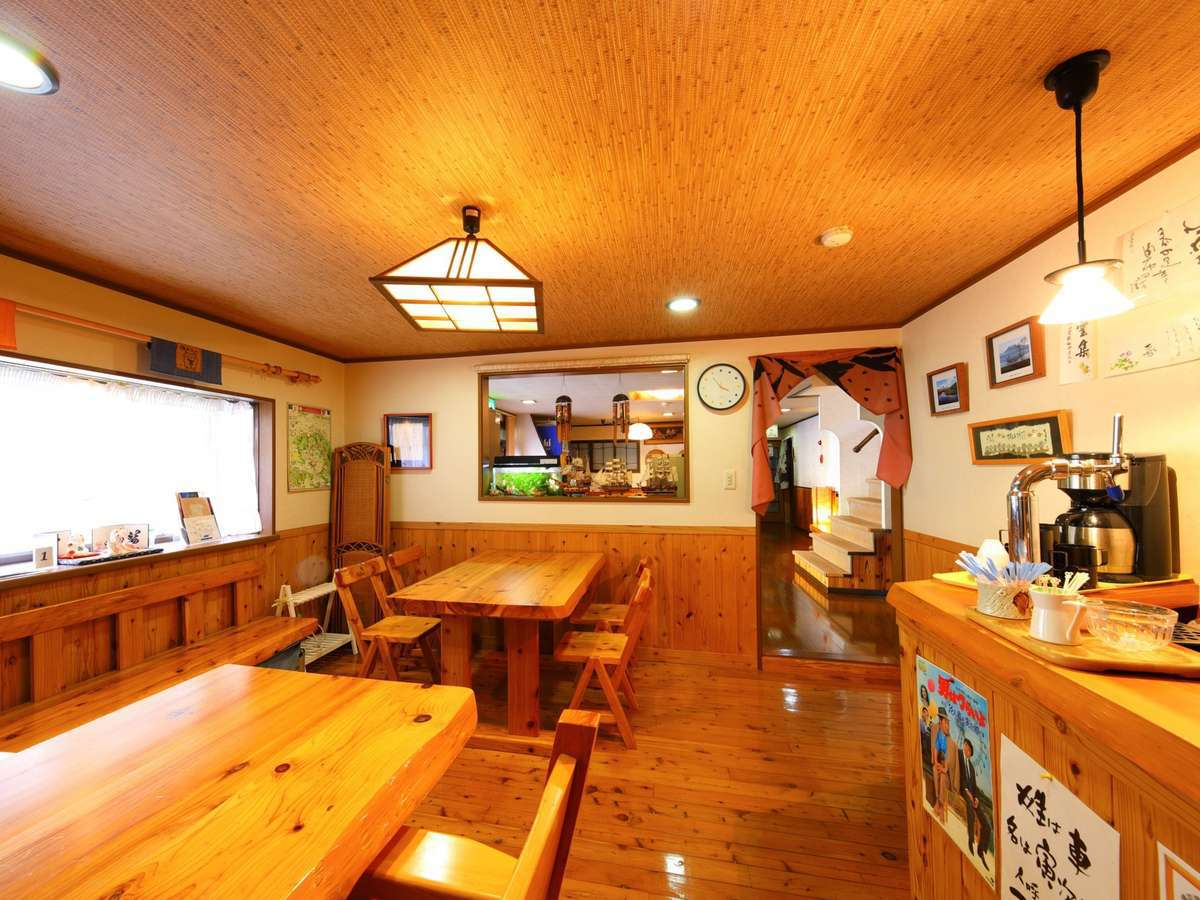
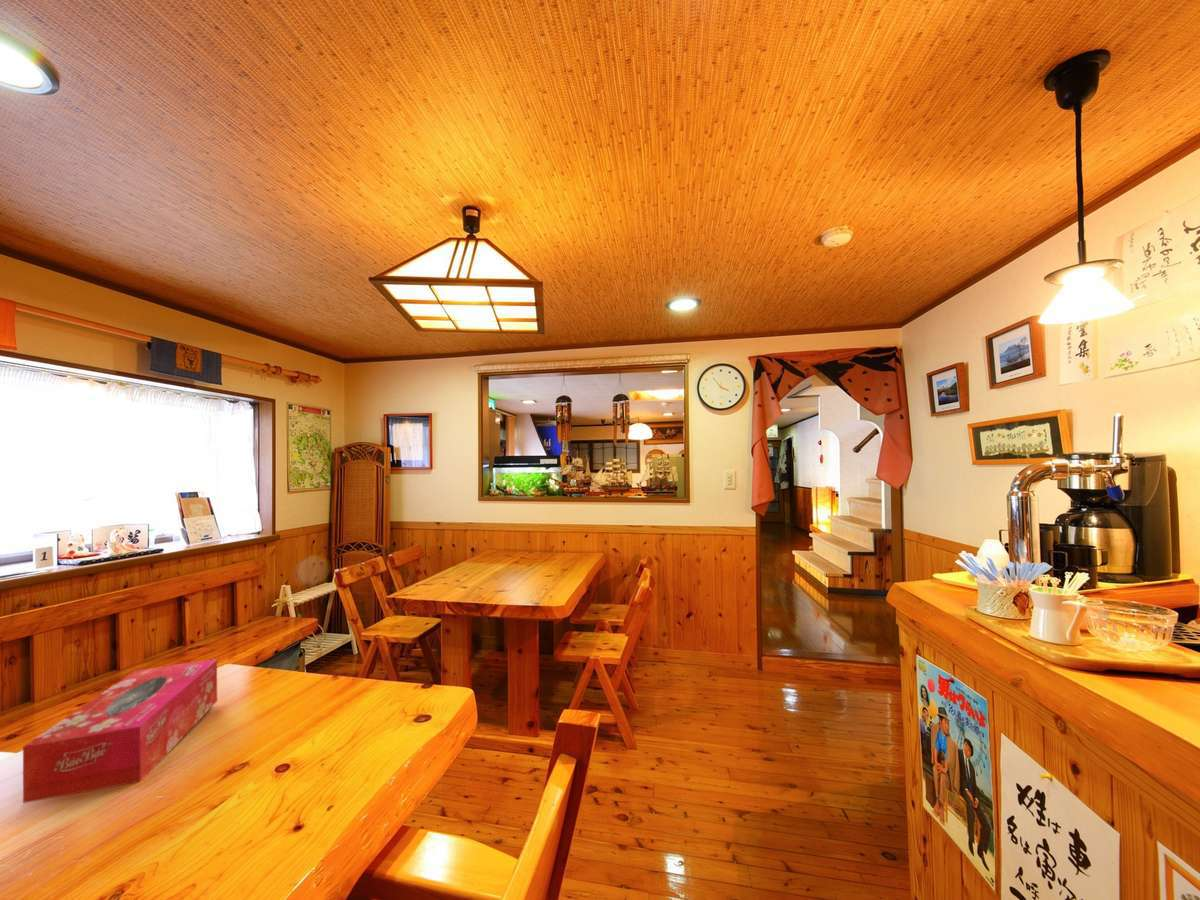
+ tissue box (137, 719)
